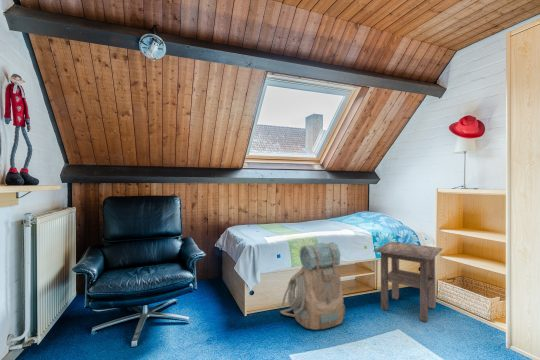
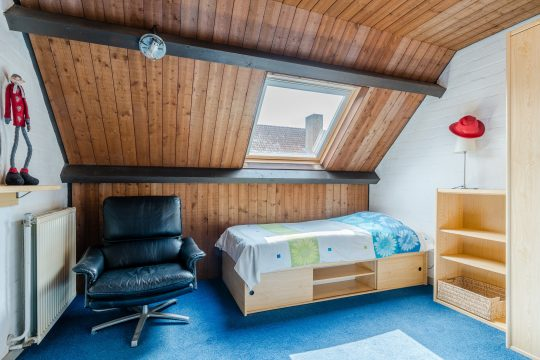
- backpack (315, 280)
- side table (408, 278)
